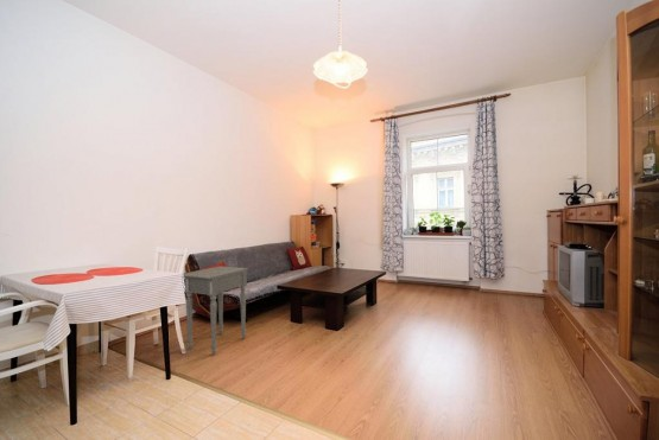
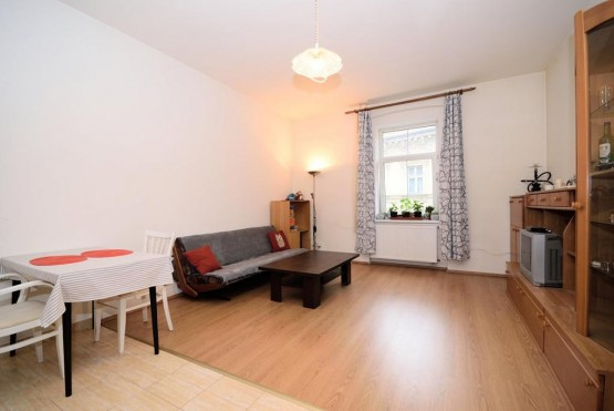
- side table (215, 306)
